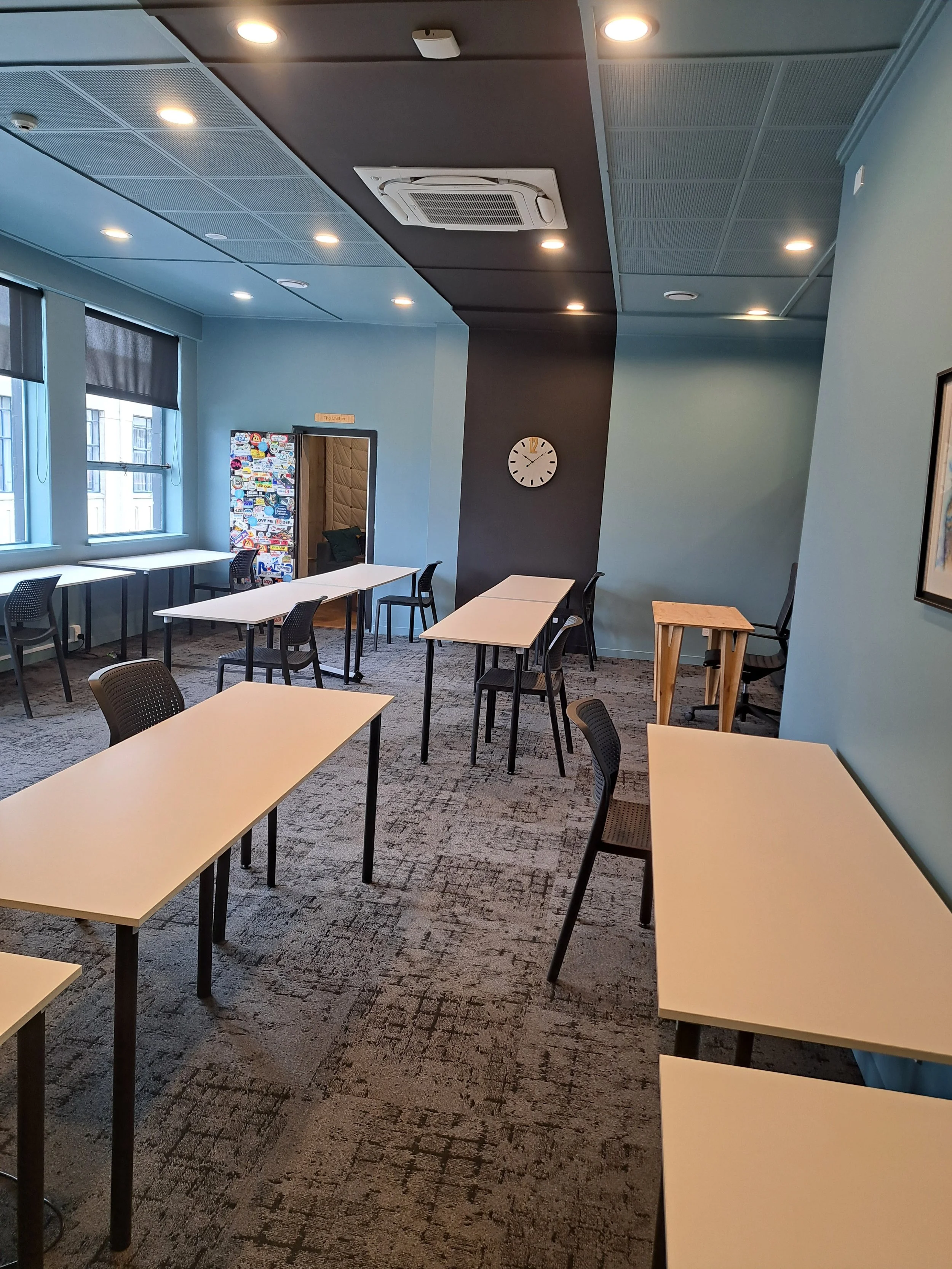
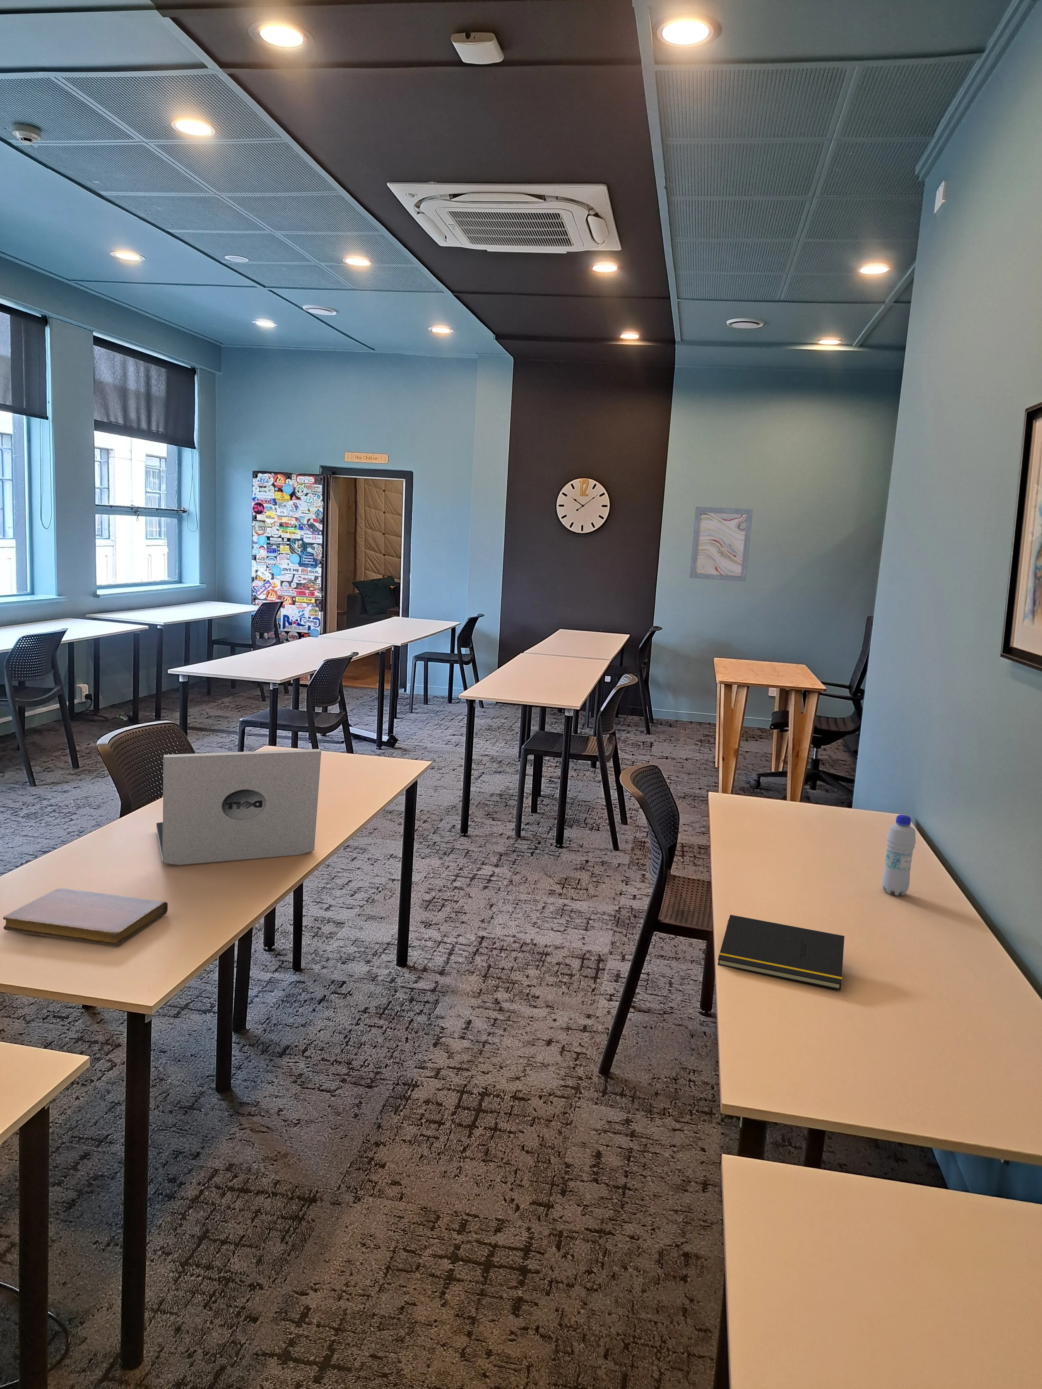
+ notepad (782, 950)
+ wall art (720, 544)
+ notebook (88, 915)
+ bottle (899, 854)
+ laptop (234, 791)
